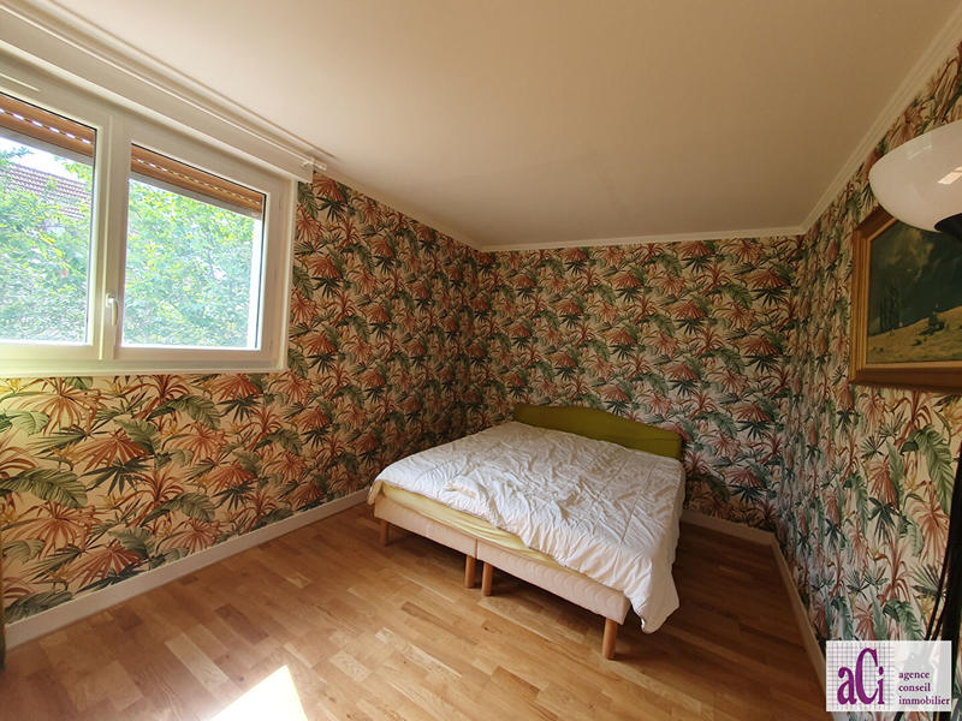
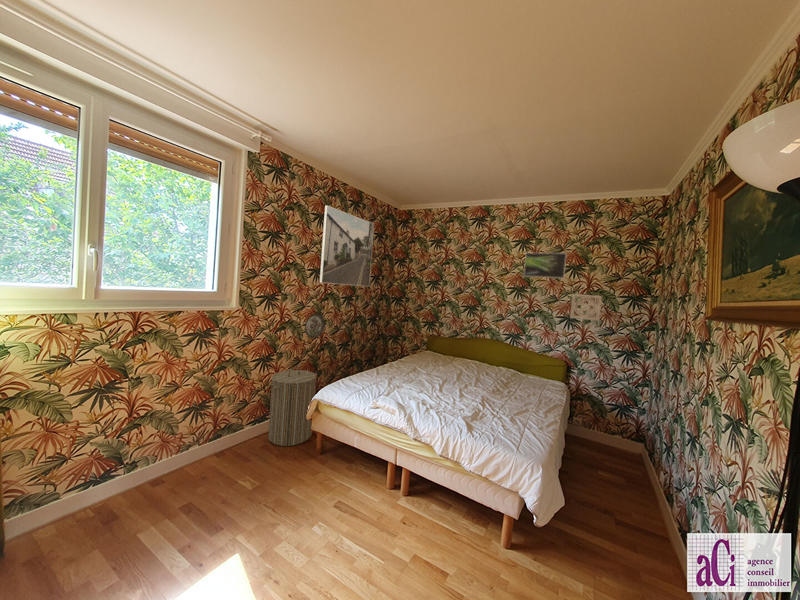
+ decorative plate (314, 325)
+ laundry hamper (293, 400)
+ wall ornament (585, 306)
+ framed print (544, 265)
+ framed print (349, 250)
